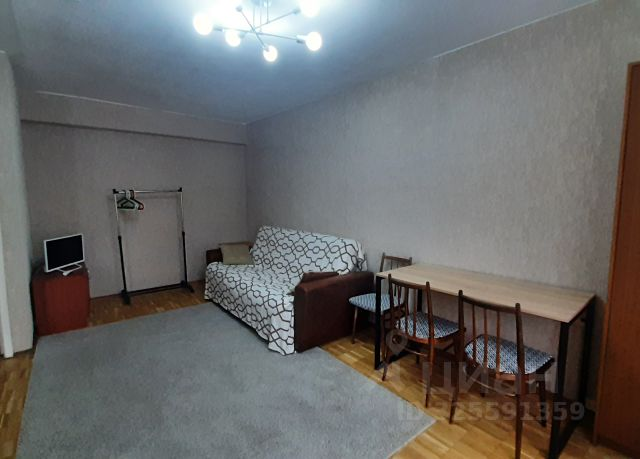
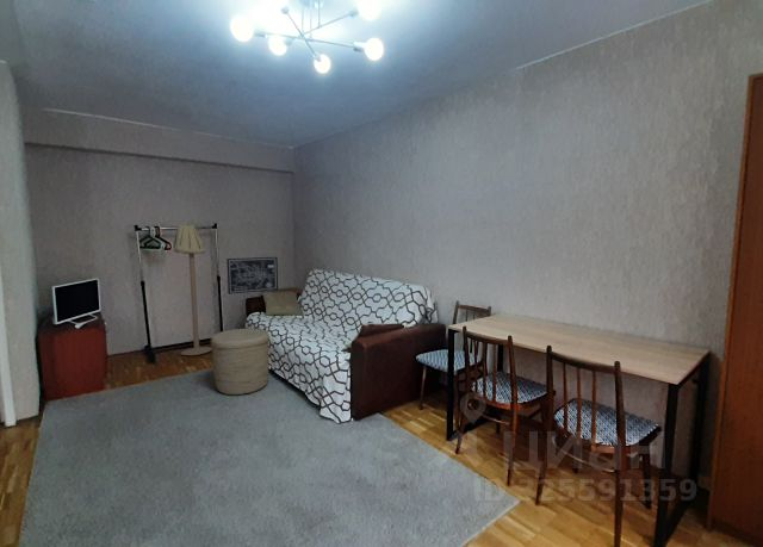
+ basket (241, 360)
+ floor lamp (191, 287)
+ wall art (253, 274)
